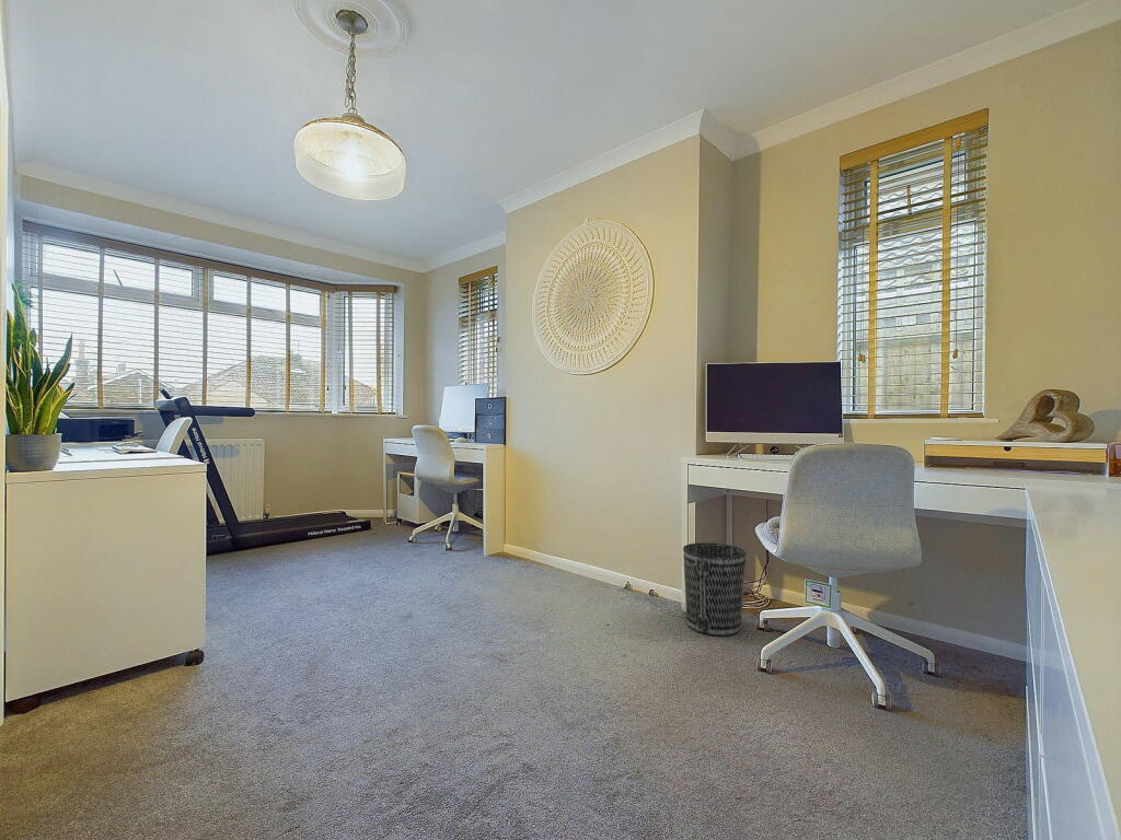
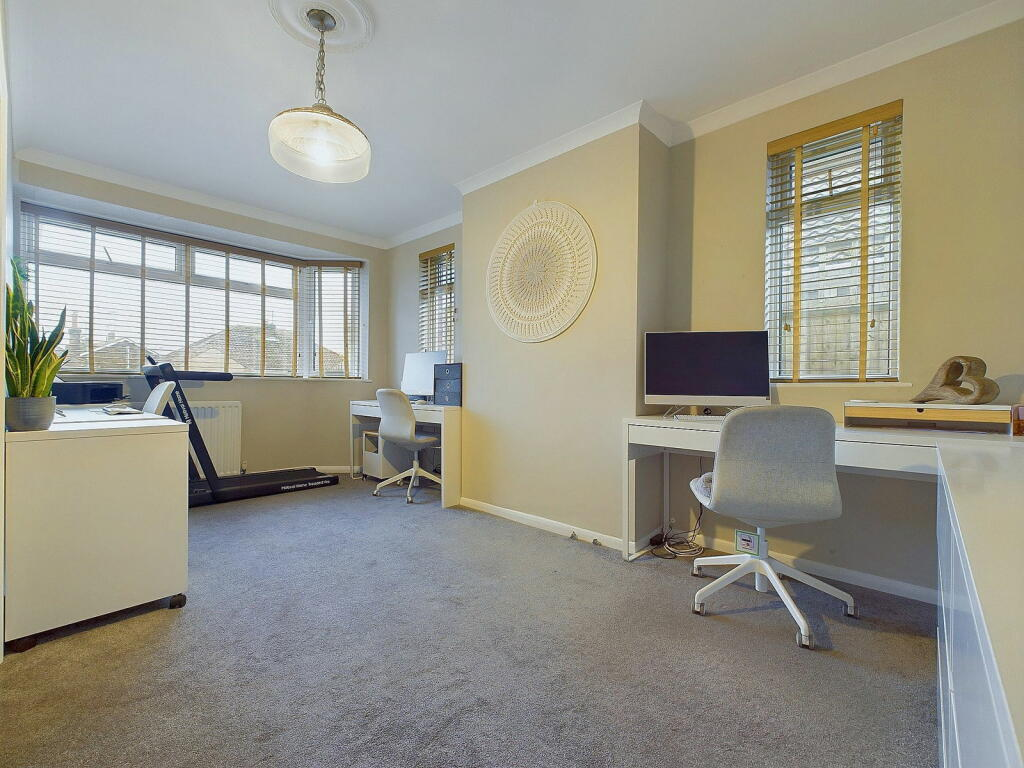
- wastebasket (713, 587)
